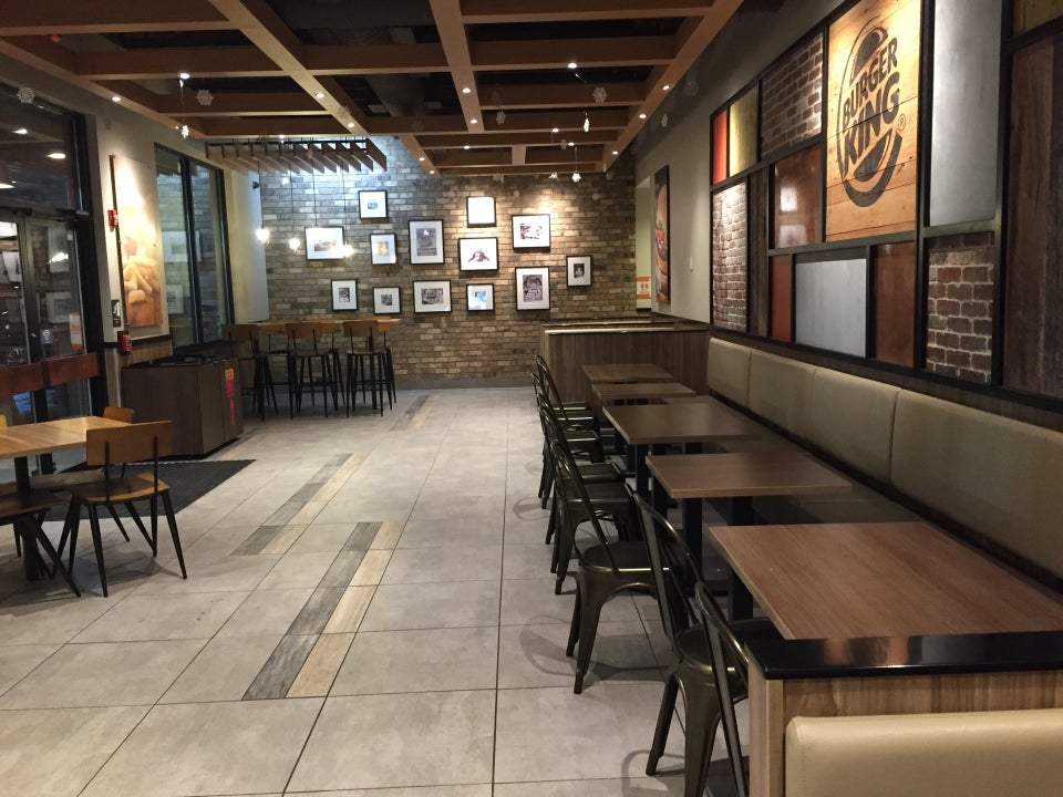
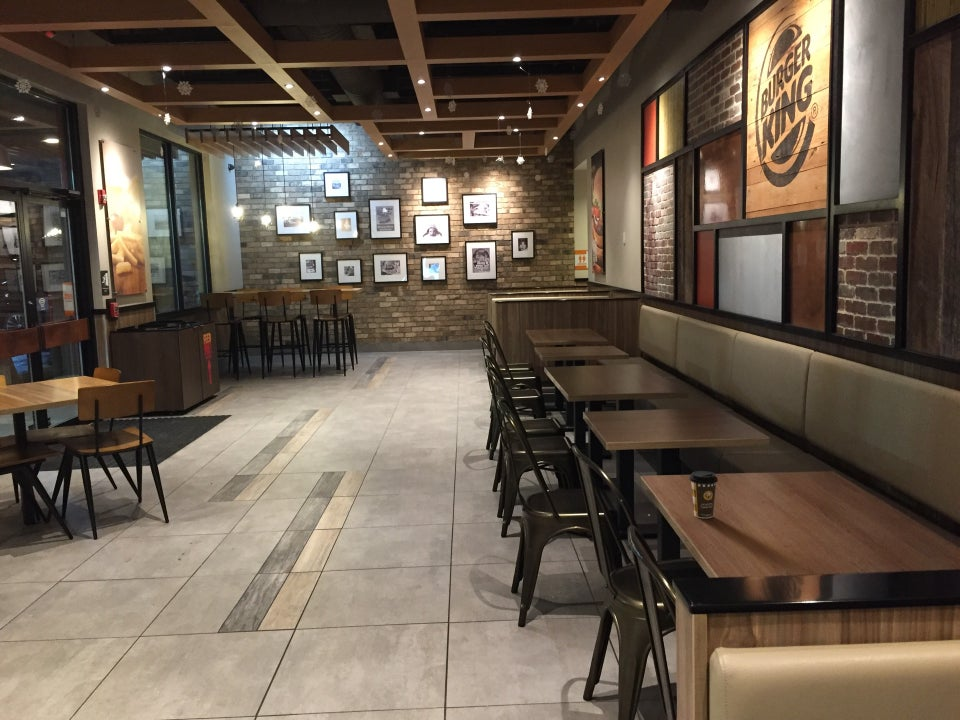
+ coffee cup (703, 494)
